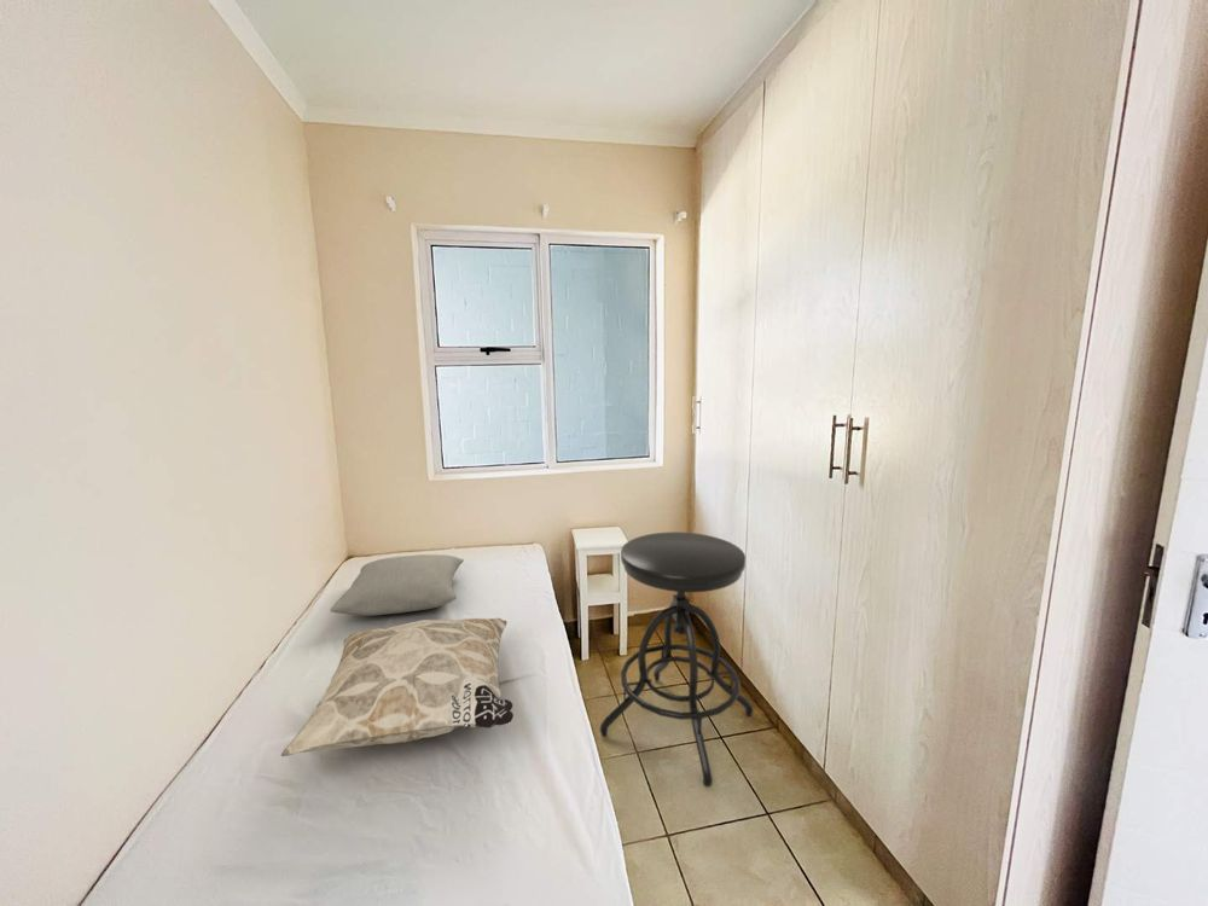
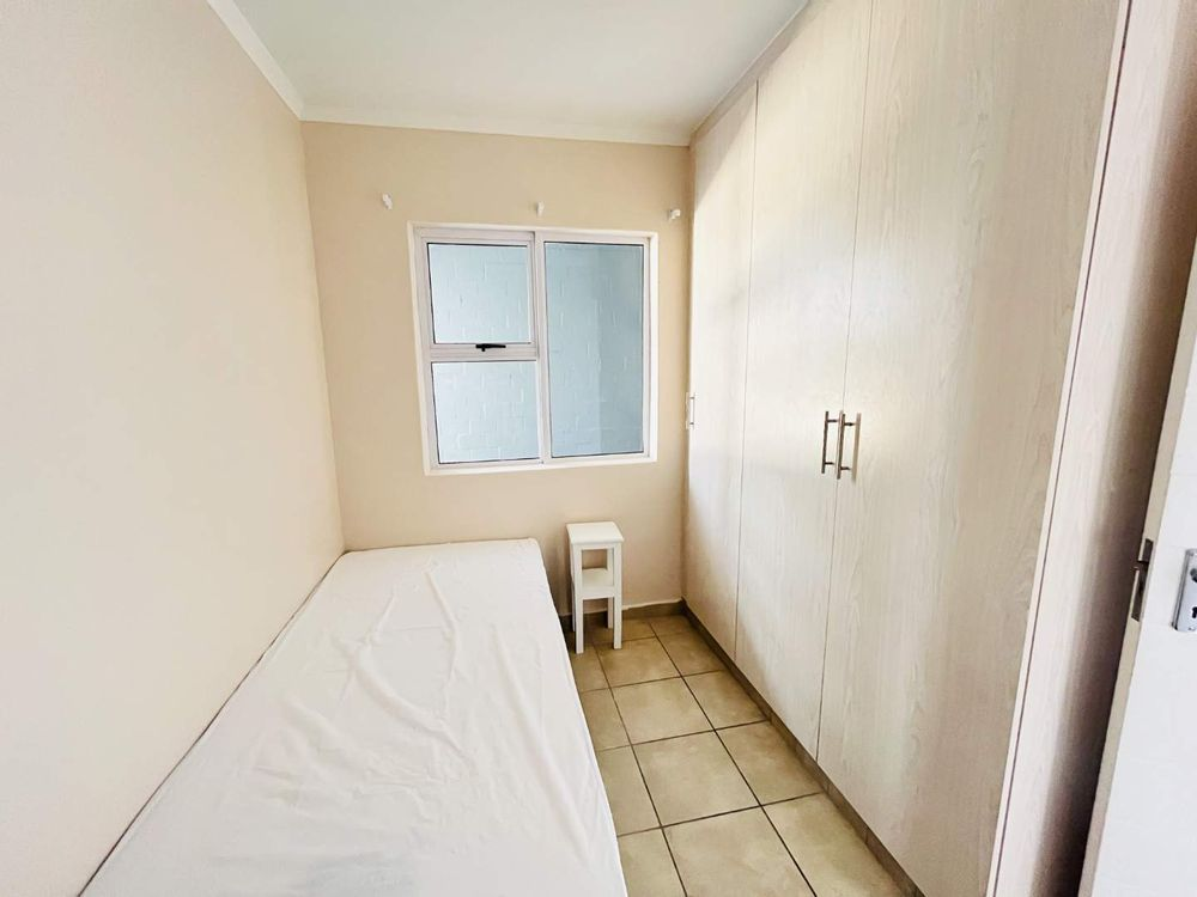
- stool (679, 644)
- pillow (405, 581)
- decorative pillow (418, 674)
